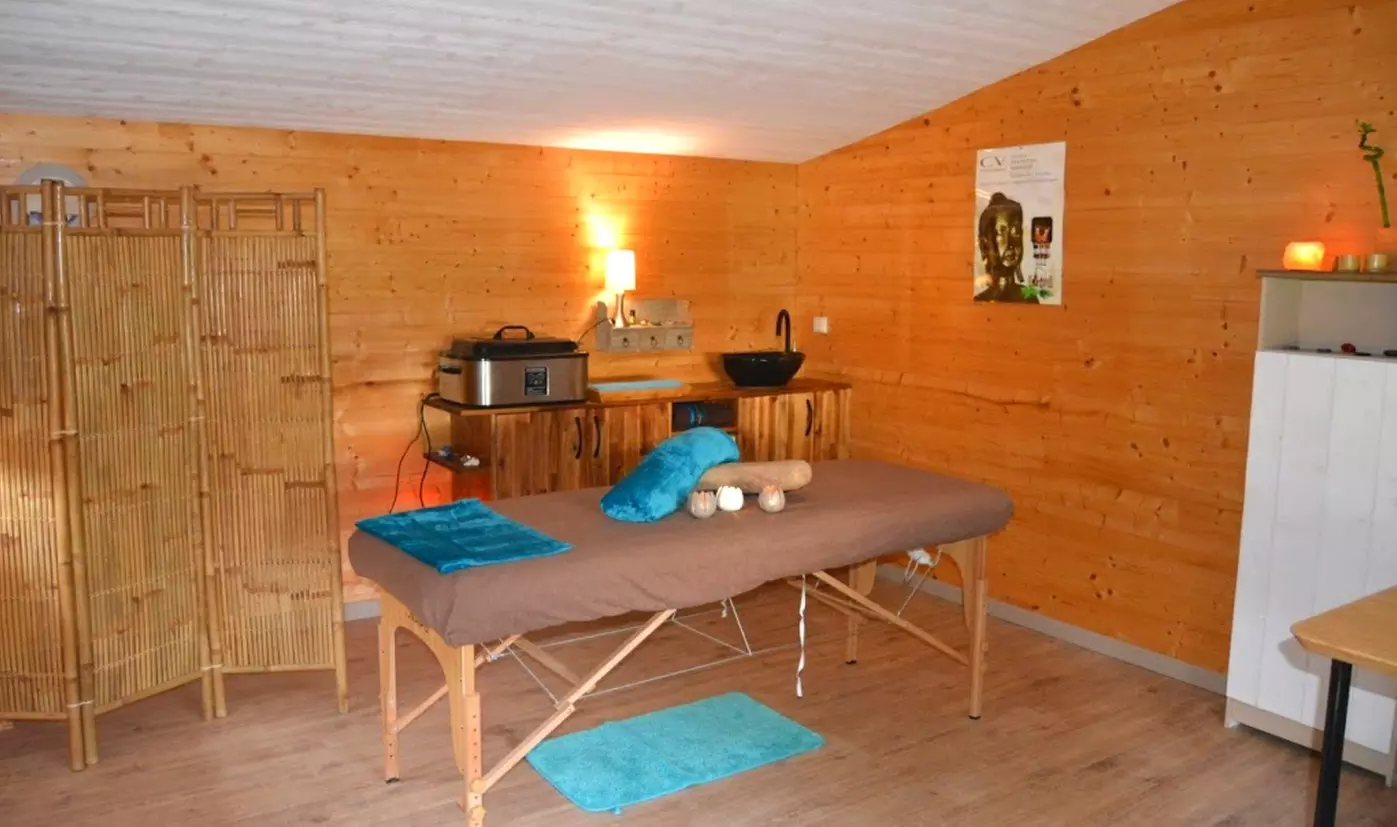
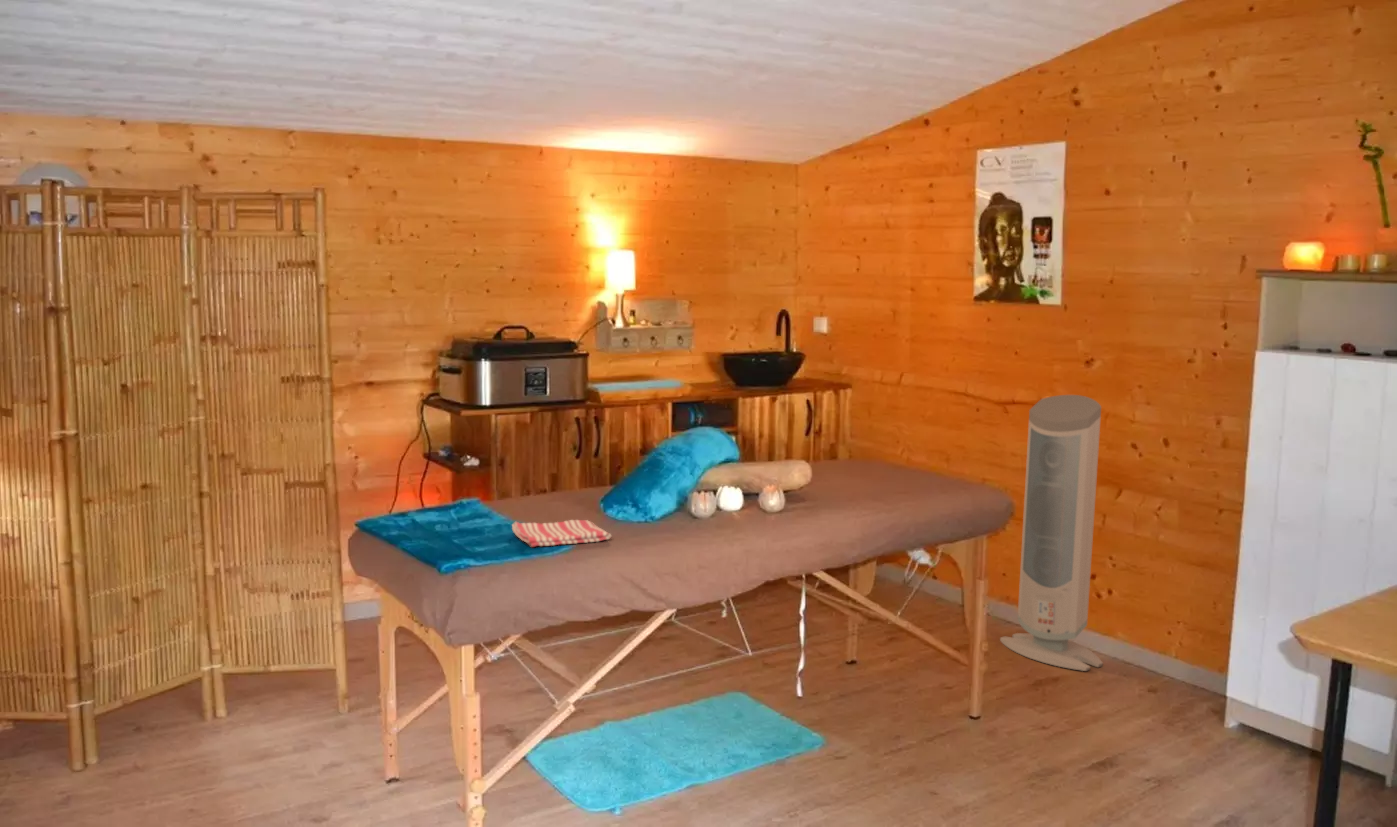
+ air purifier (1058, 526)
+ dish towel (561, 530)
